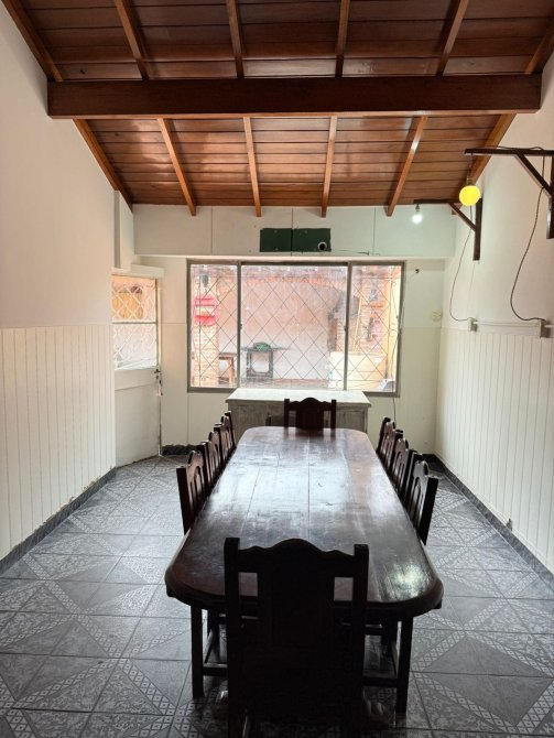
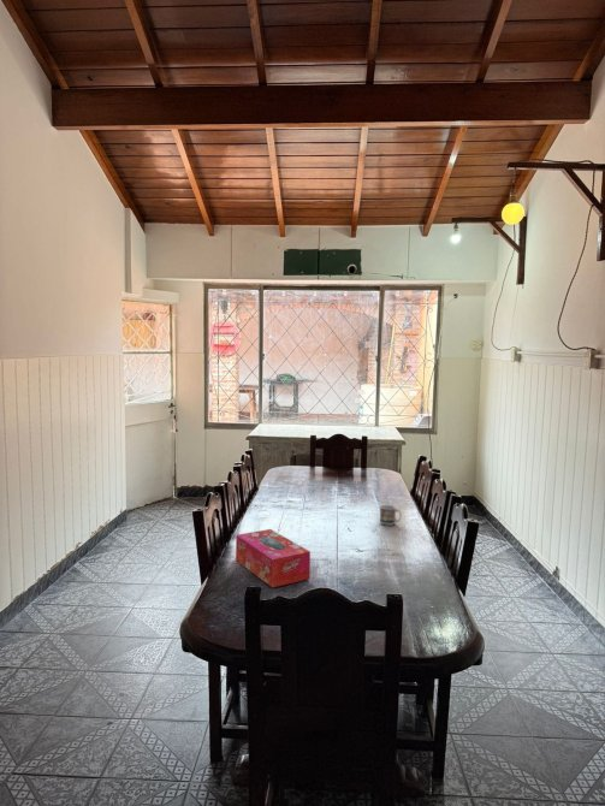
+ cup (390, 515)
+ tissue box (271, 556)
